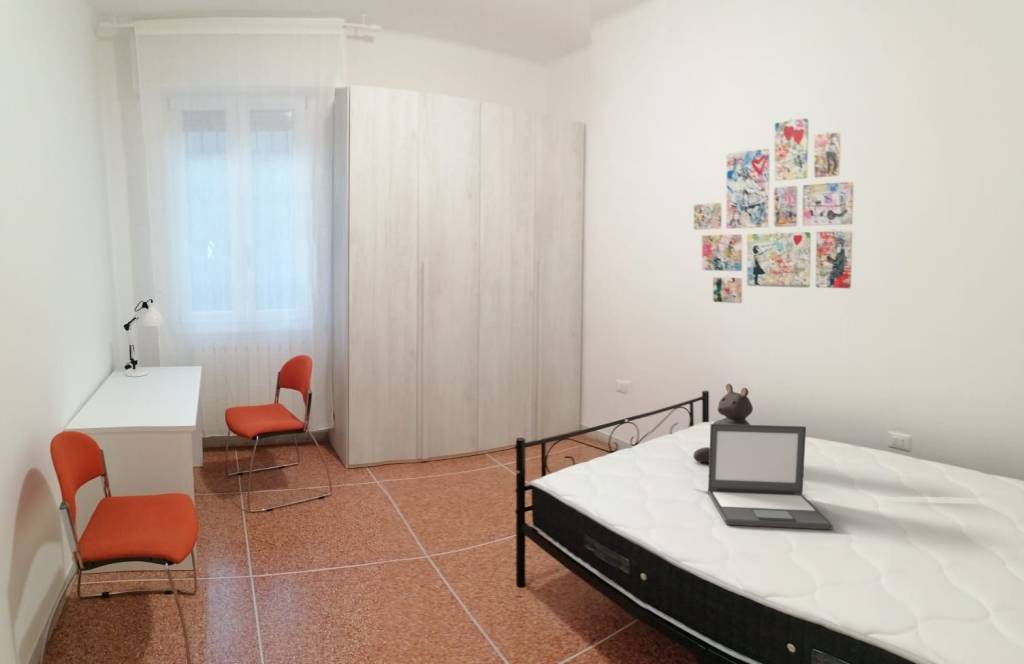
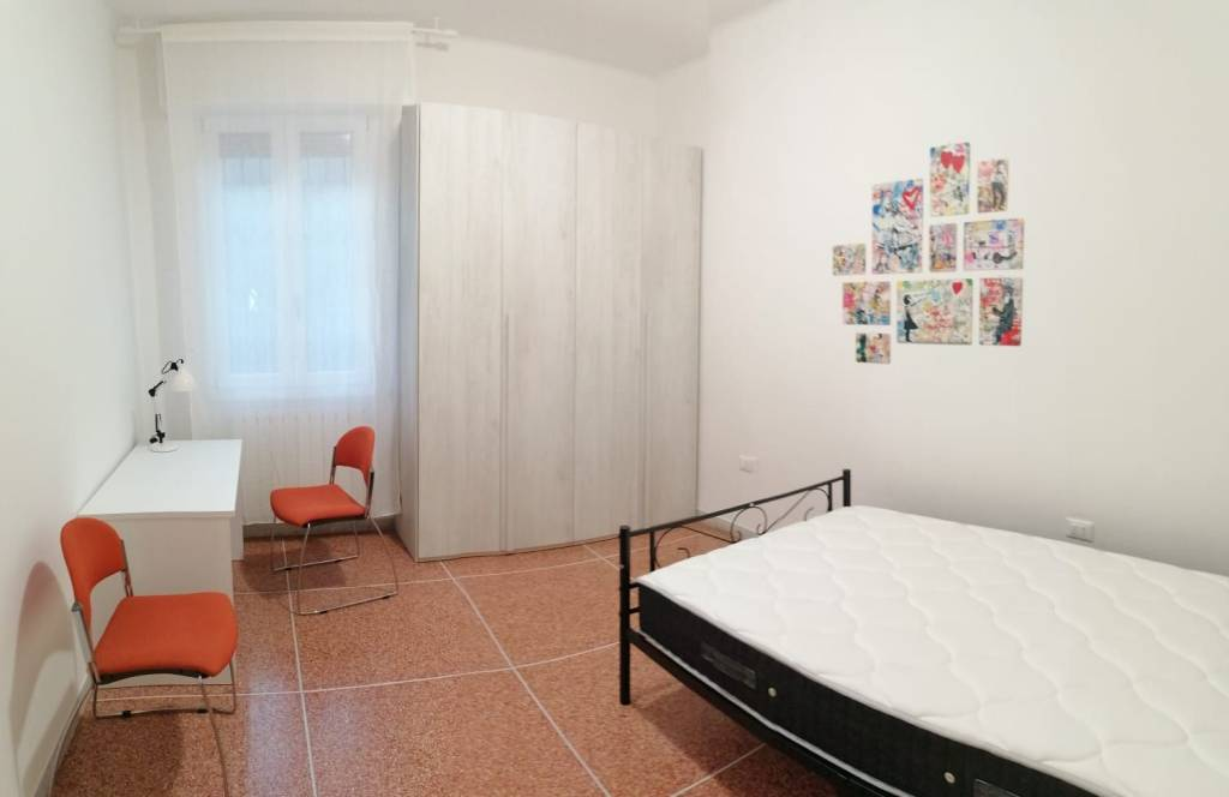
- laptop (767, 472)
- teddy bear (726, 423)
